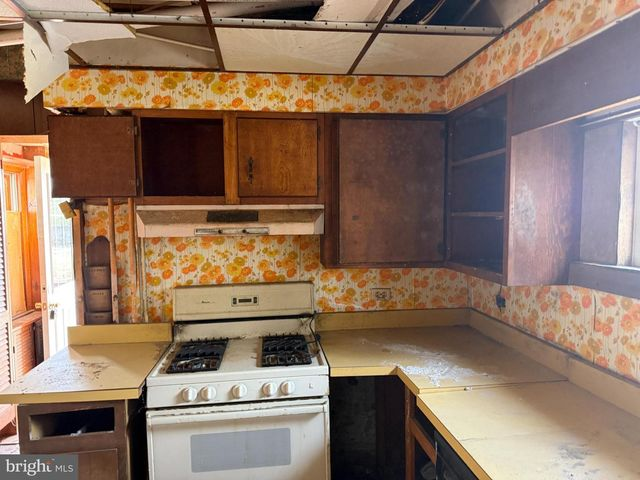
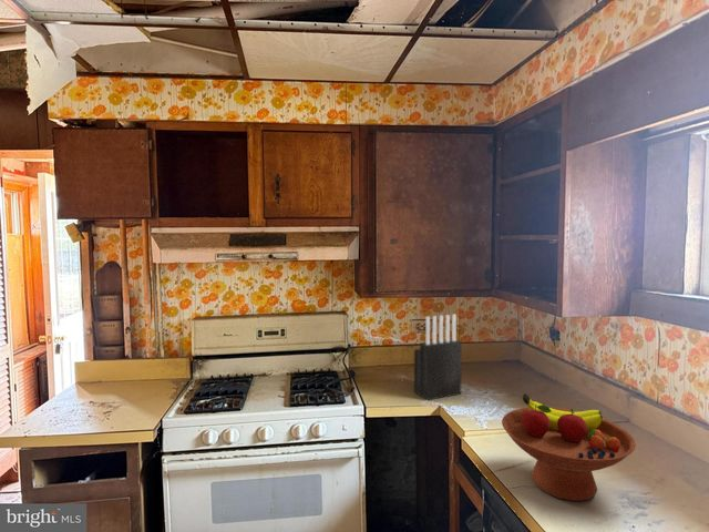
+ fruit bowl (564, 447)
+ knife block (435, 354)
